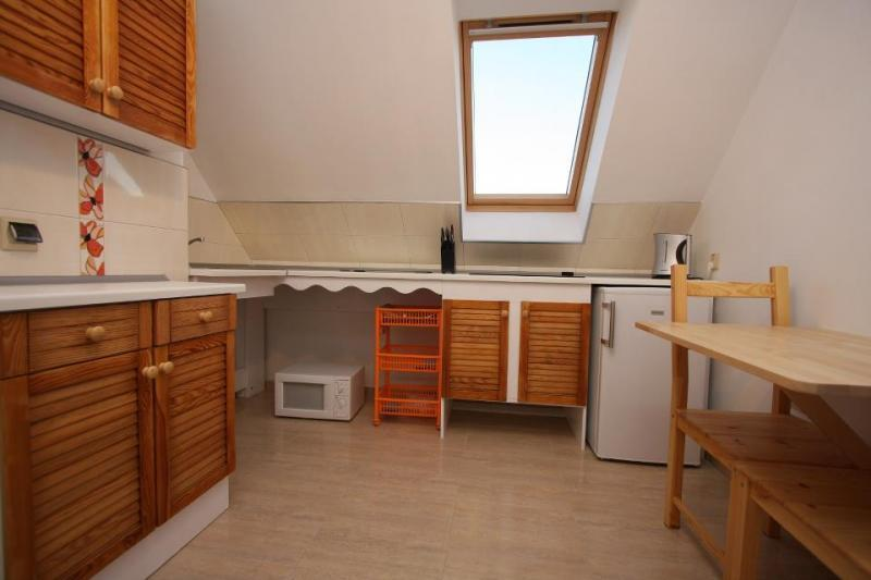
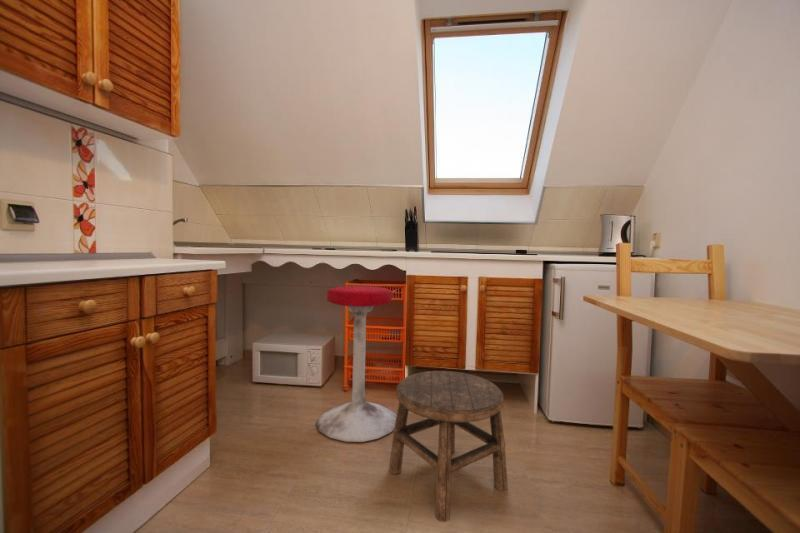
+ stool (359, 355)
+ stool (447, 433)
